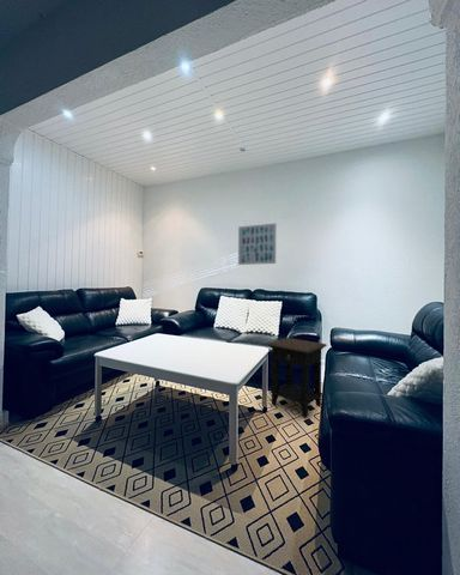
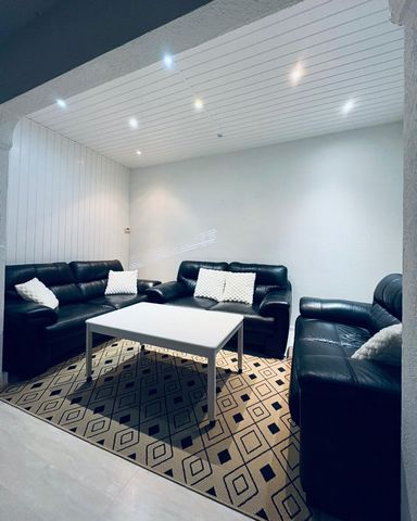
- side table (291, 374)
- wall art (256, 244)
